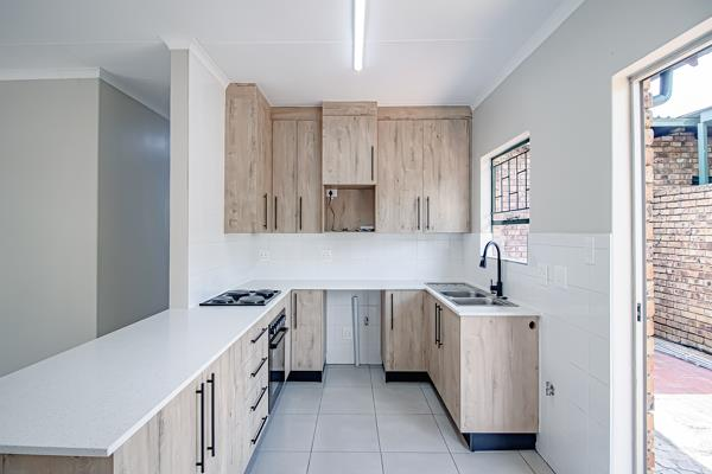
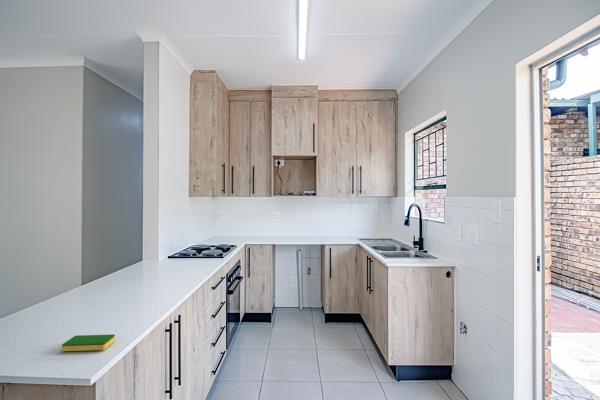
+ dish sponge (89, 342)
